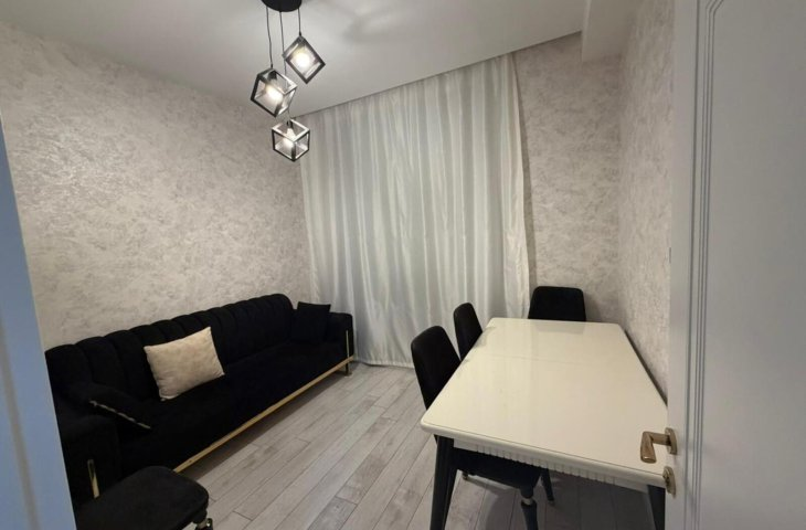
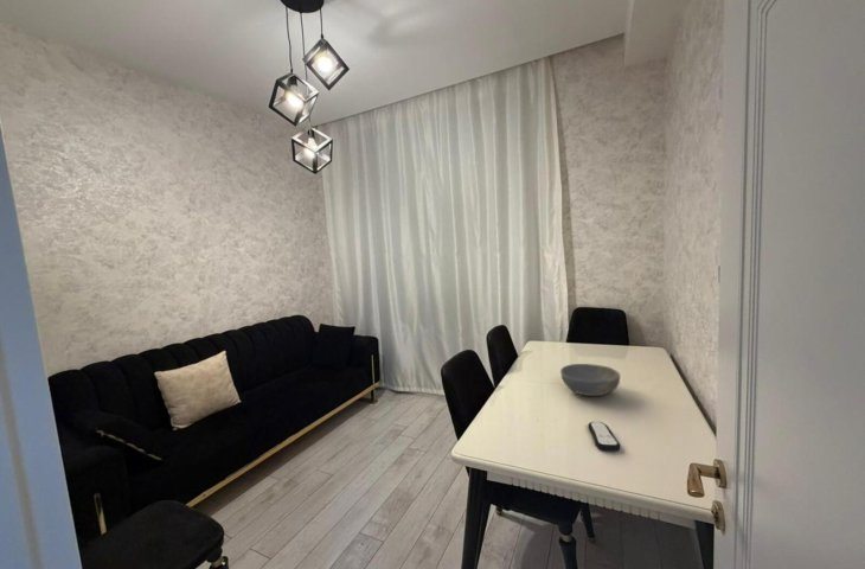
+ remote control (602, 434)
+ bowl (589, 382)
